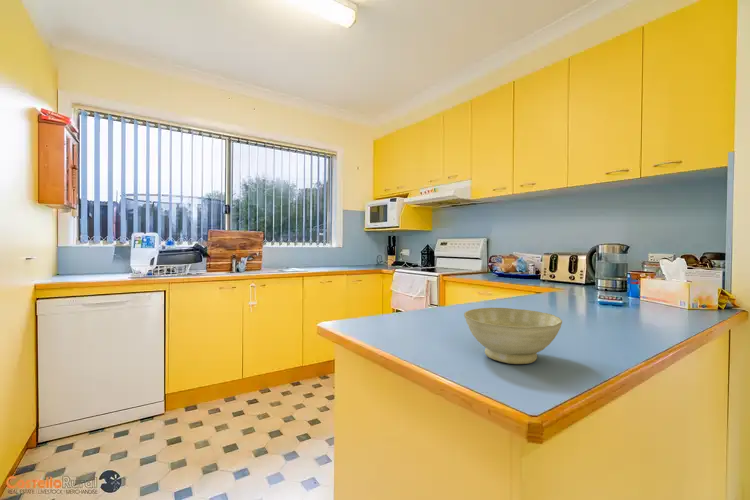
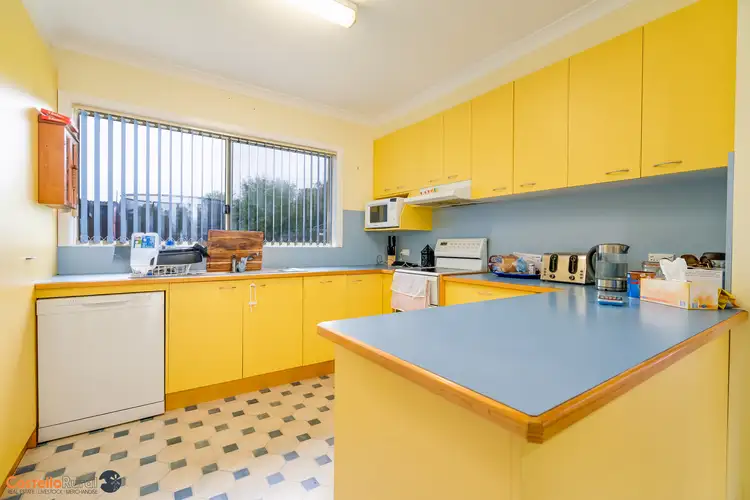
- bowl (510, 335)
